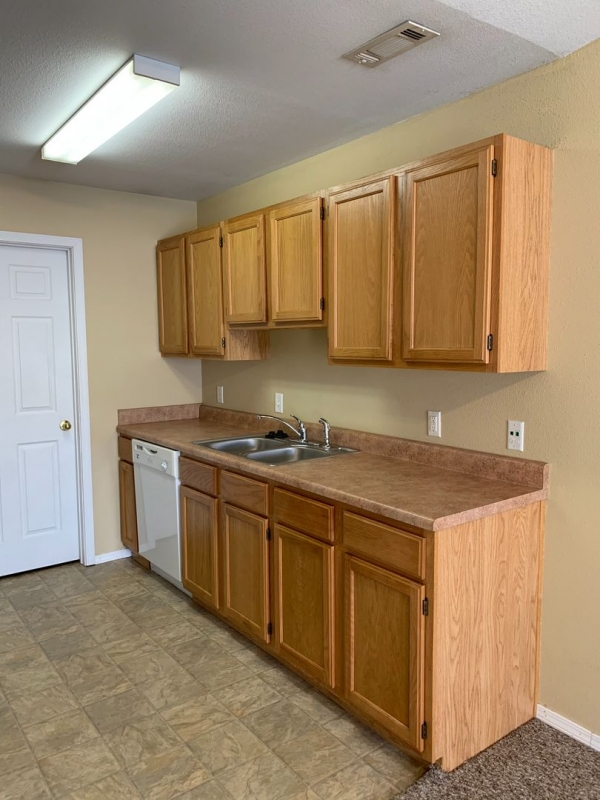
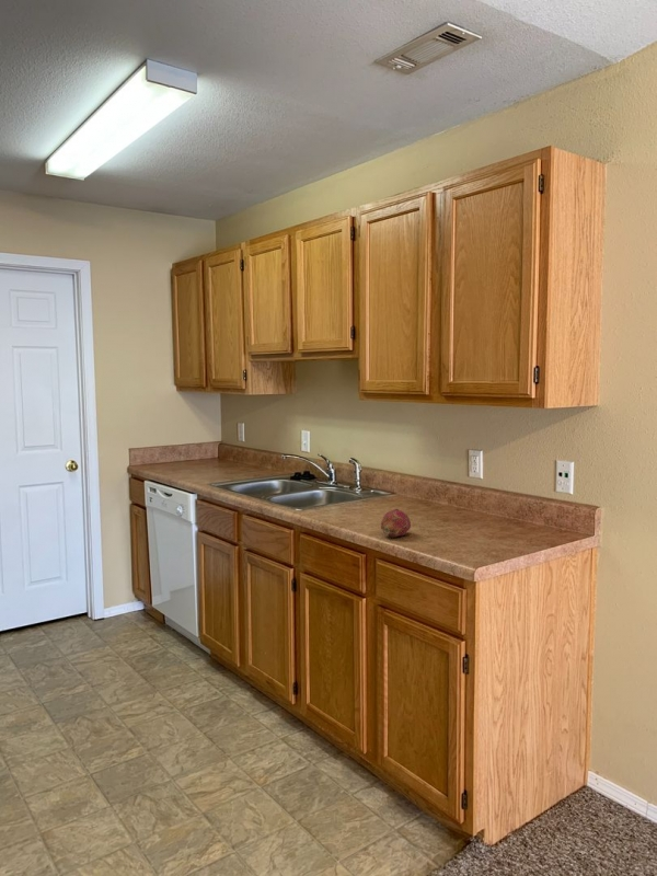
+ fruit (396, 522)
